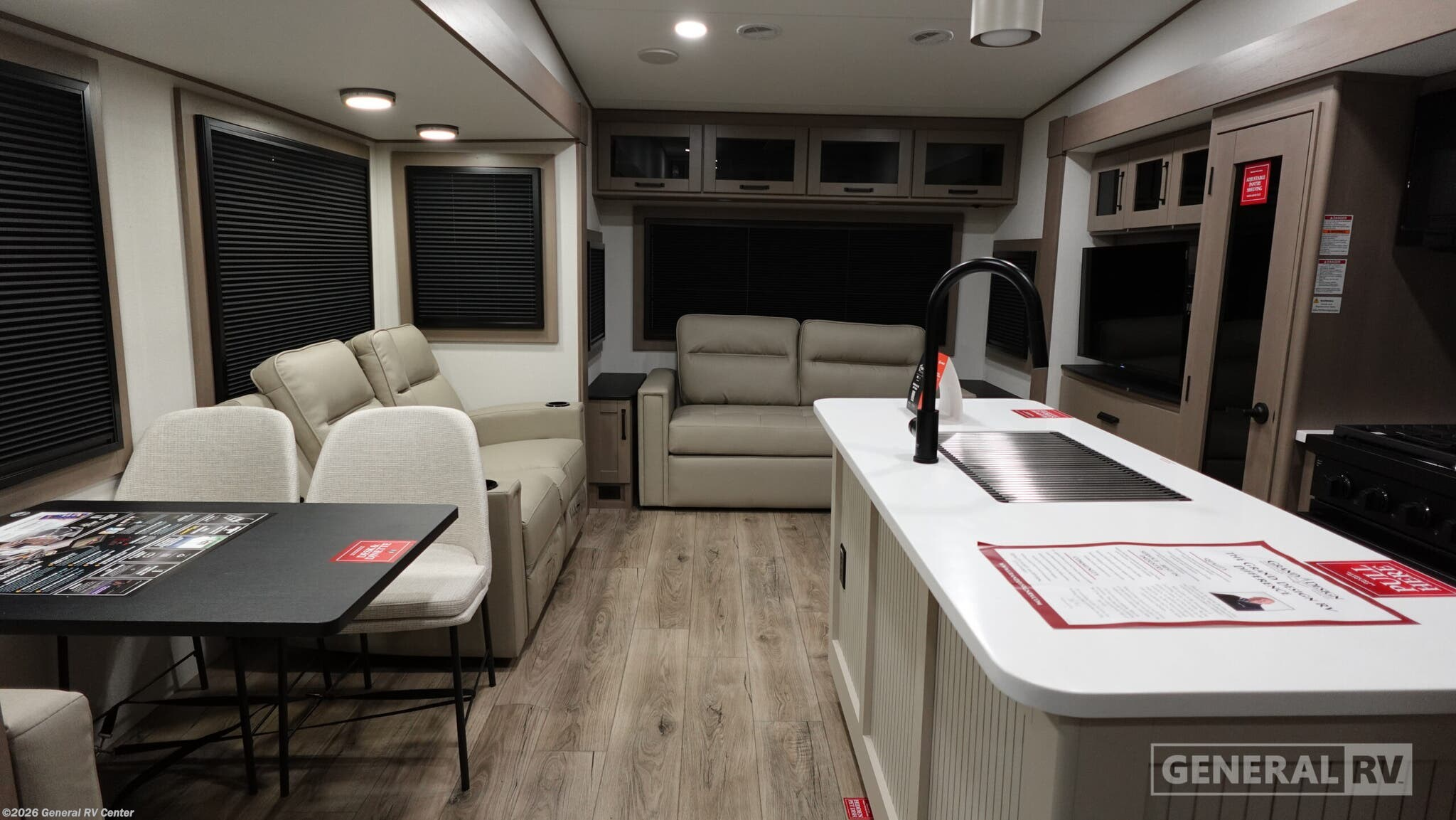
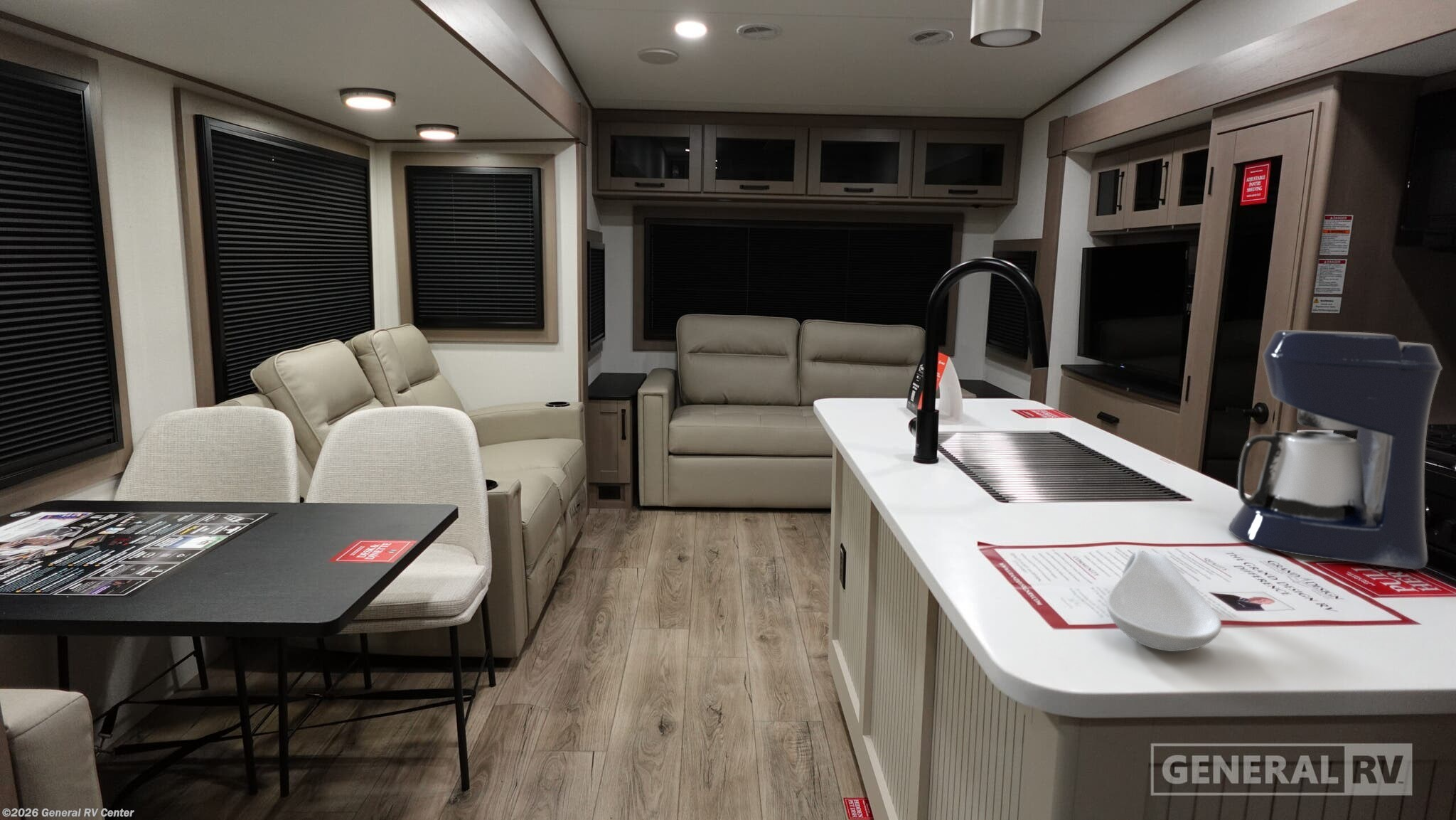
+ coffee maker (1339, 440)
+ spoon rest (1153, 595)
